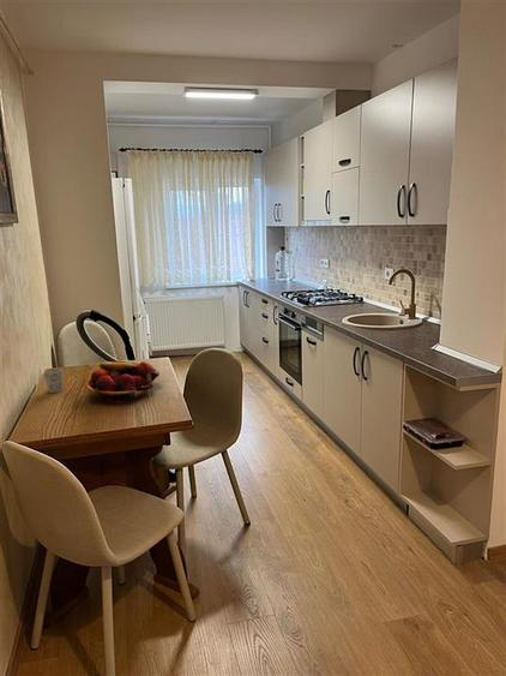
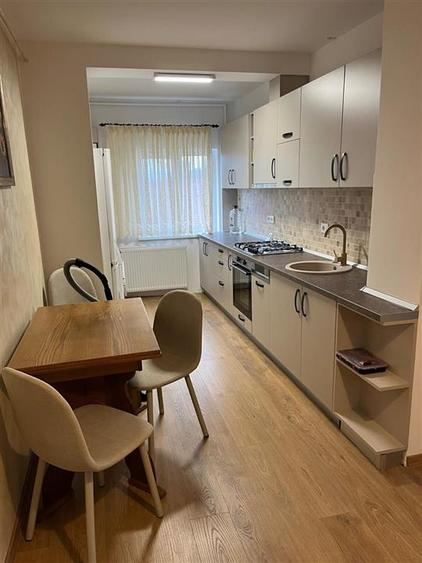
- fruit basket (121, 377)
- mug (54, 379)
